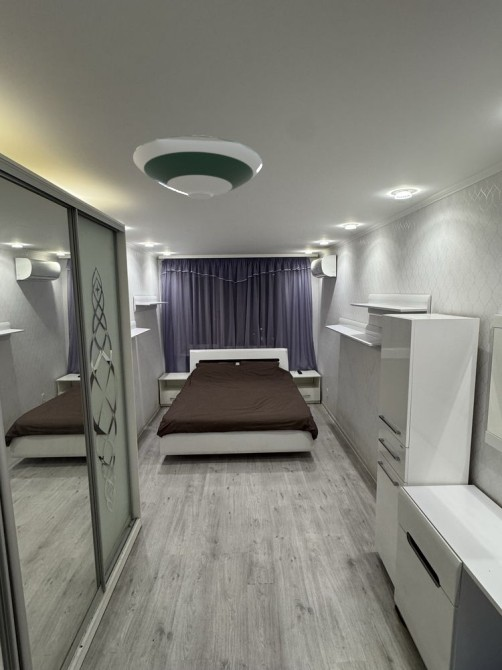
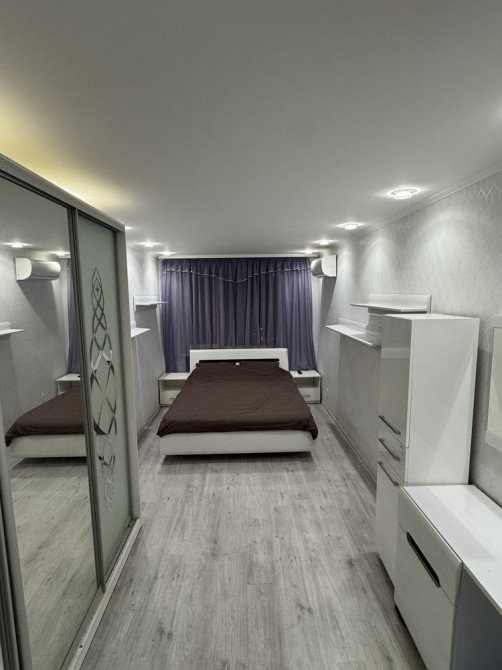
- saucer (199, 180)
